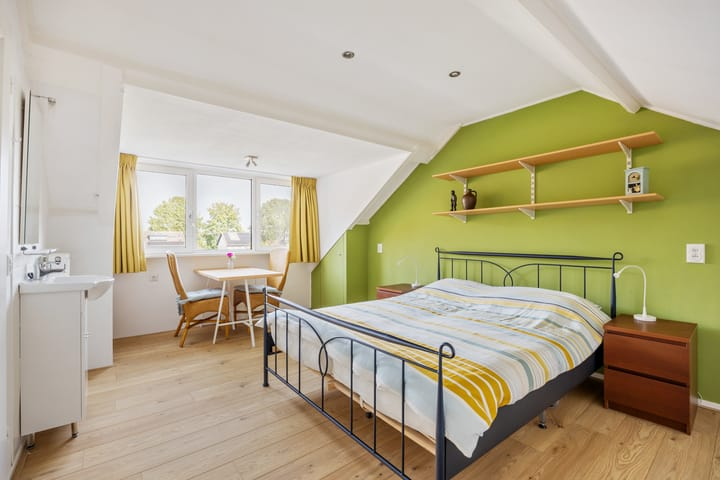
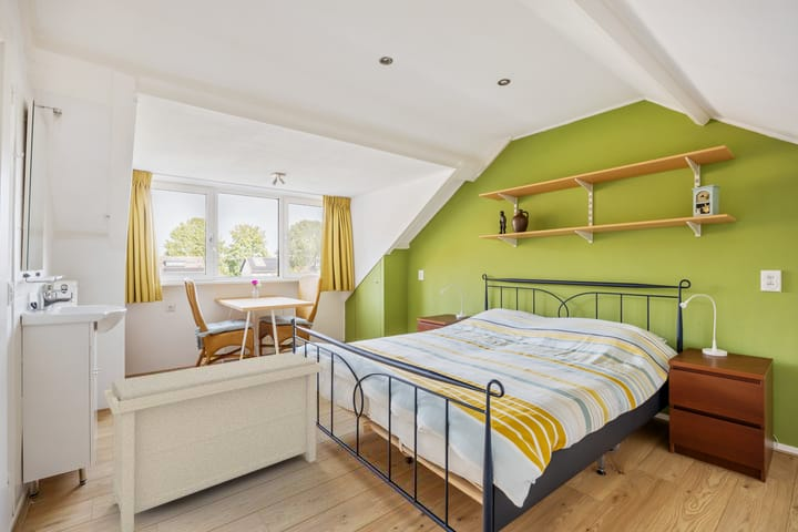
+ bench (223, 423)
